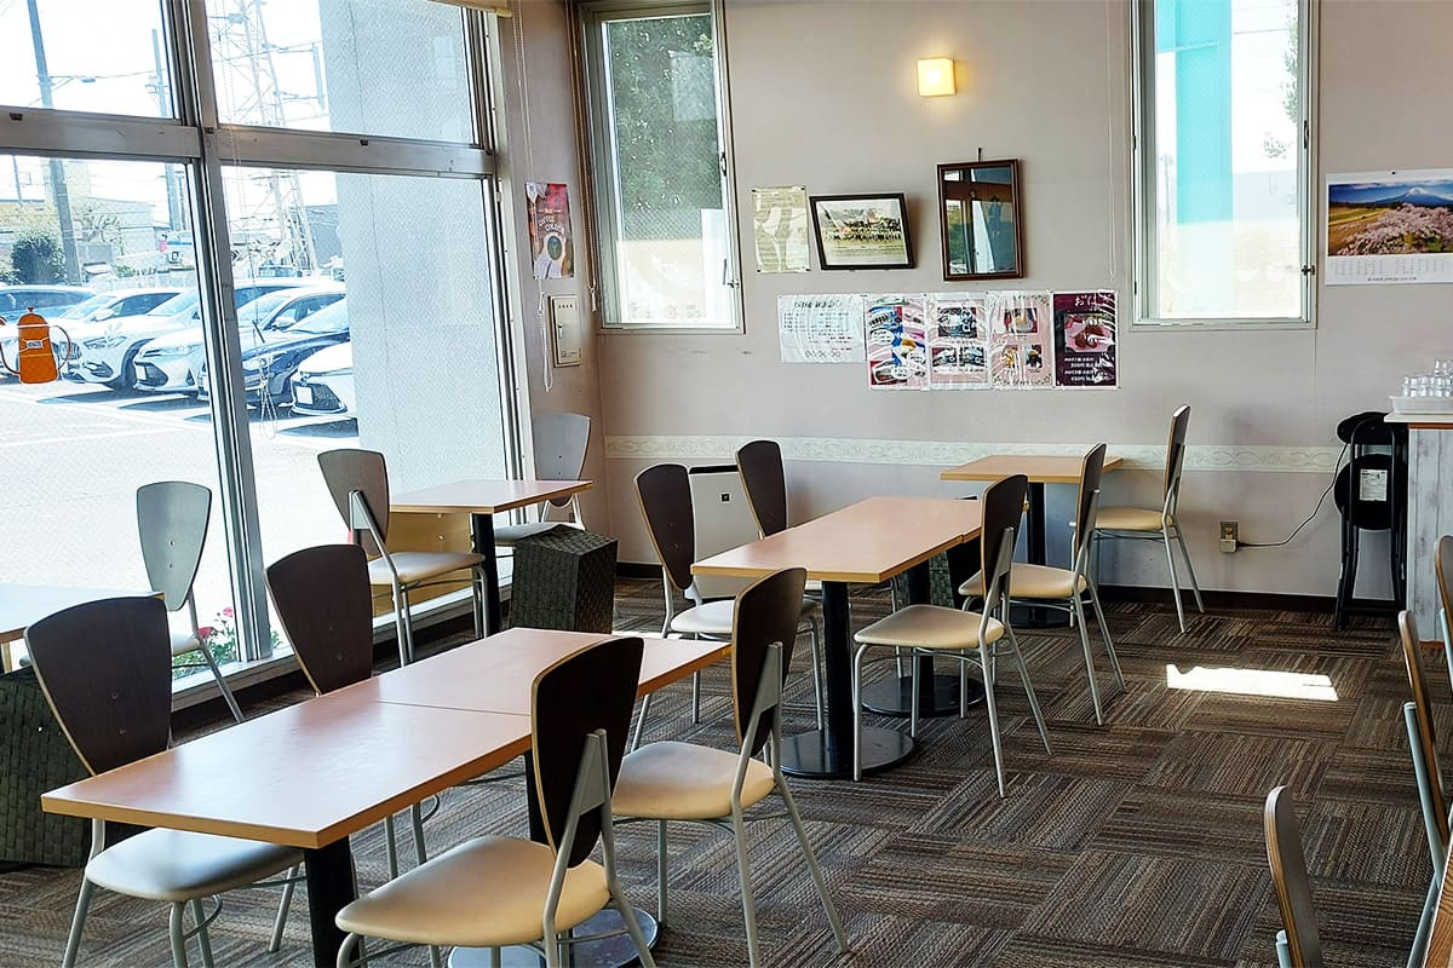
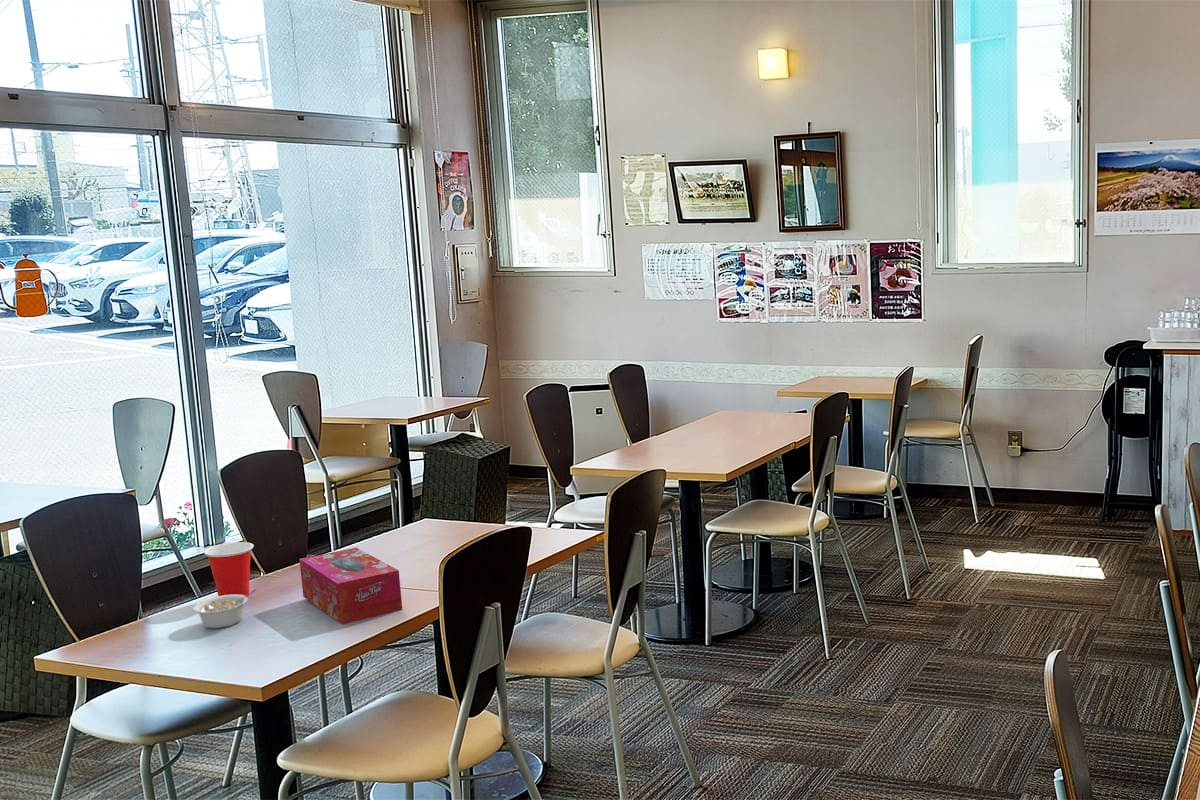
+ legume (222, 610)
+ tissue box (349, 584)
+ cup (231, 572)
